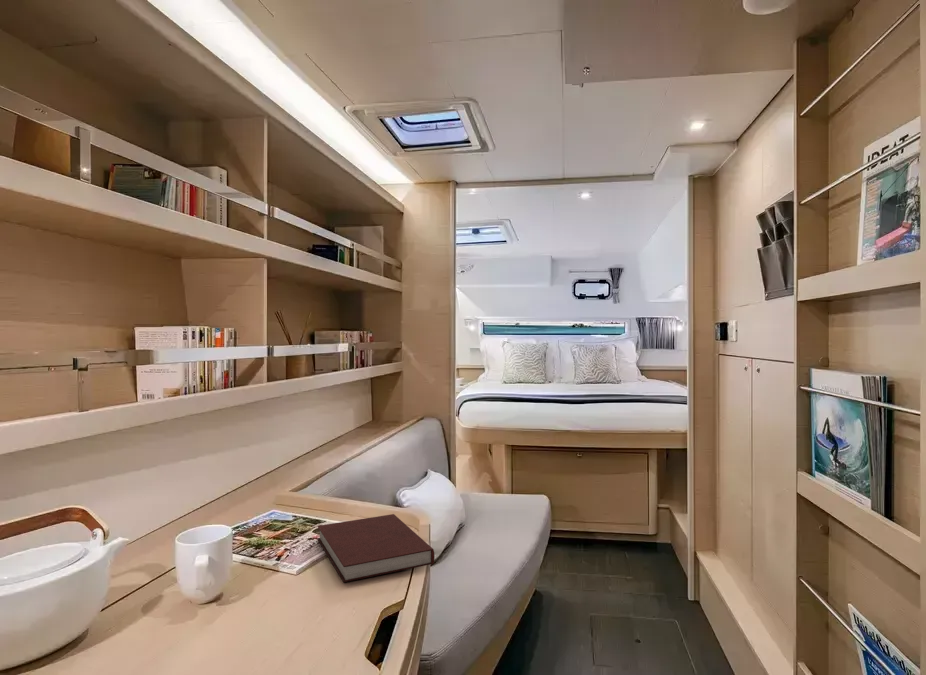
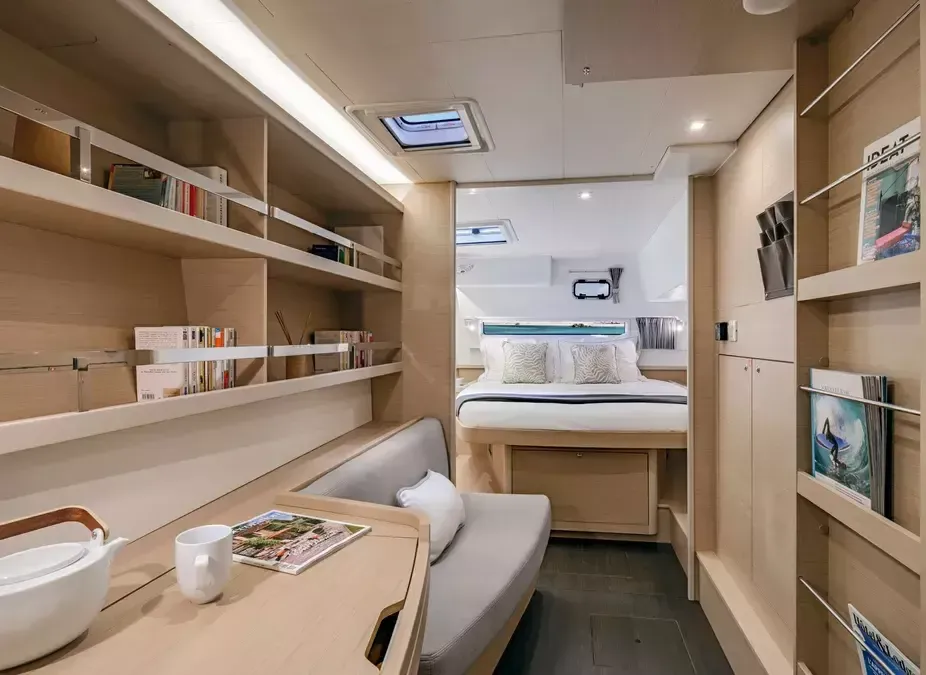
- notebook (372, 543)
